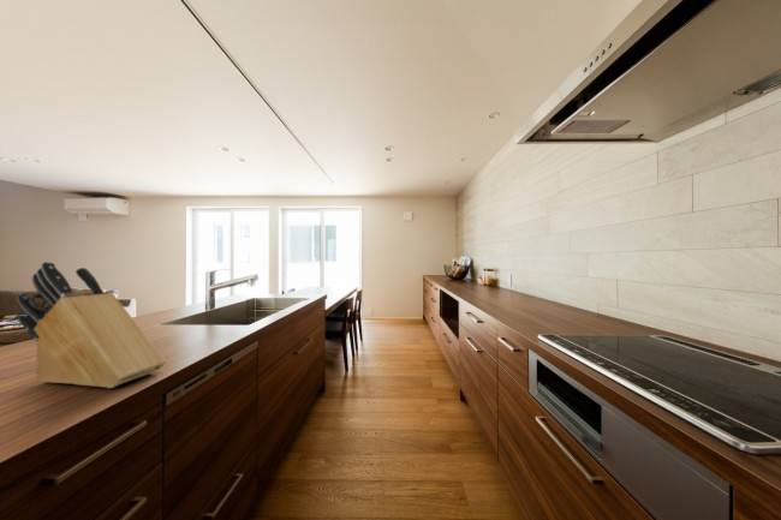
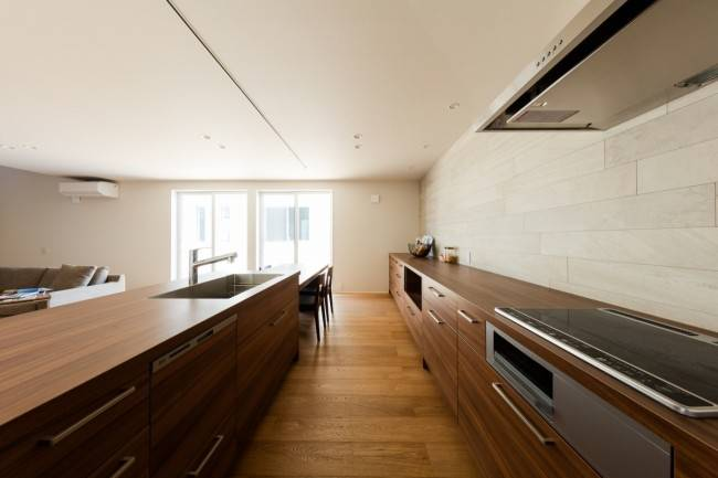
- knife block (90, 318)
